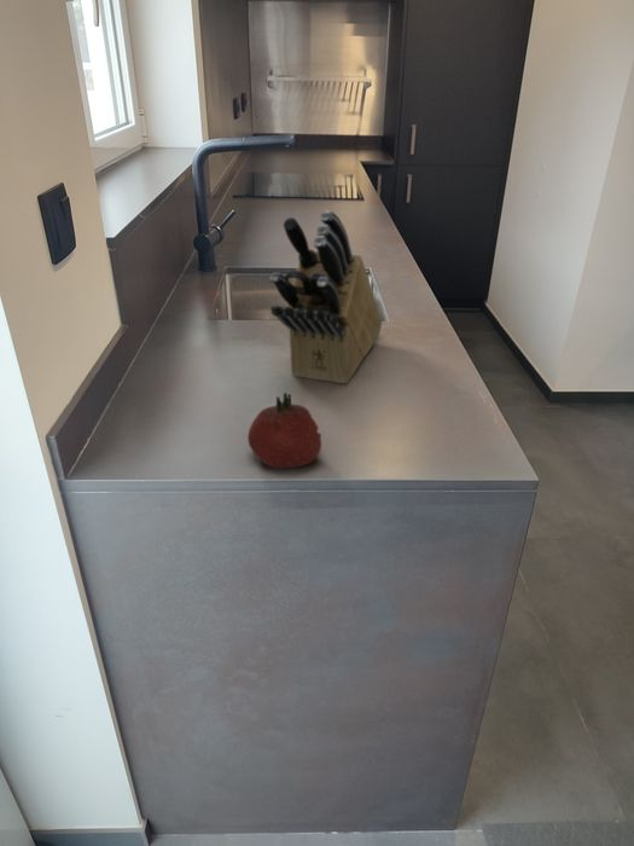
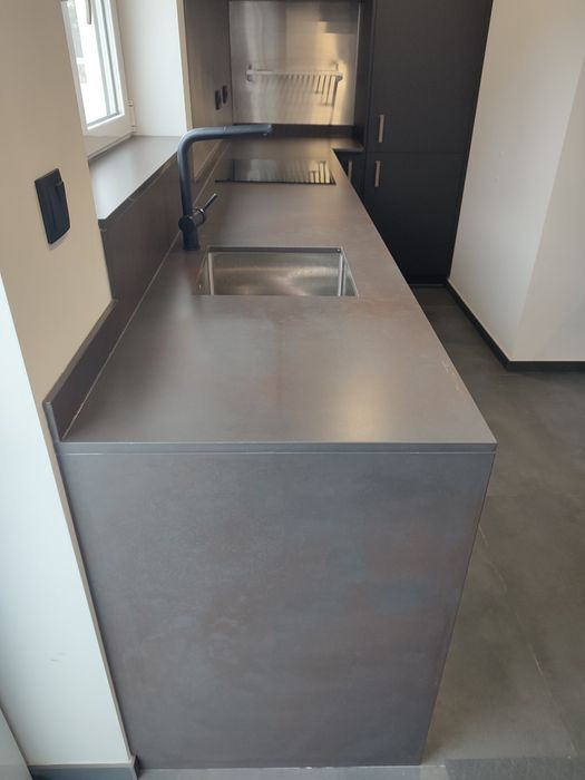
- knife block (332, 285)
- fruit (285, 425)
